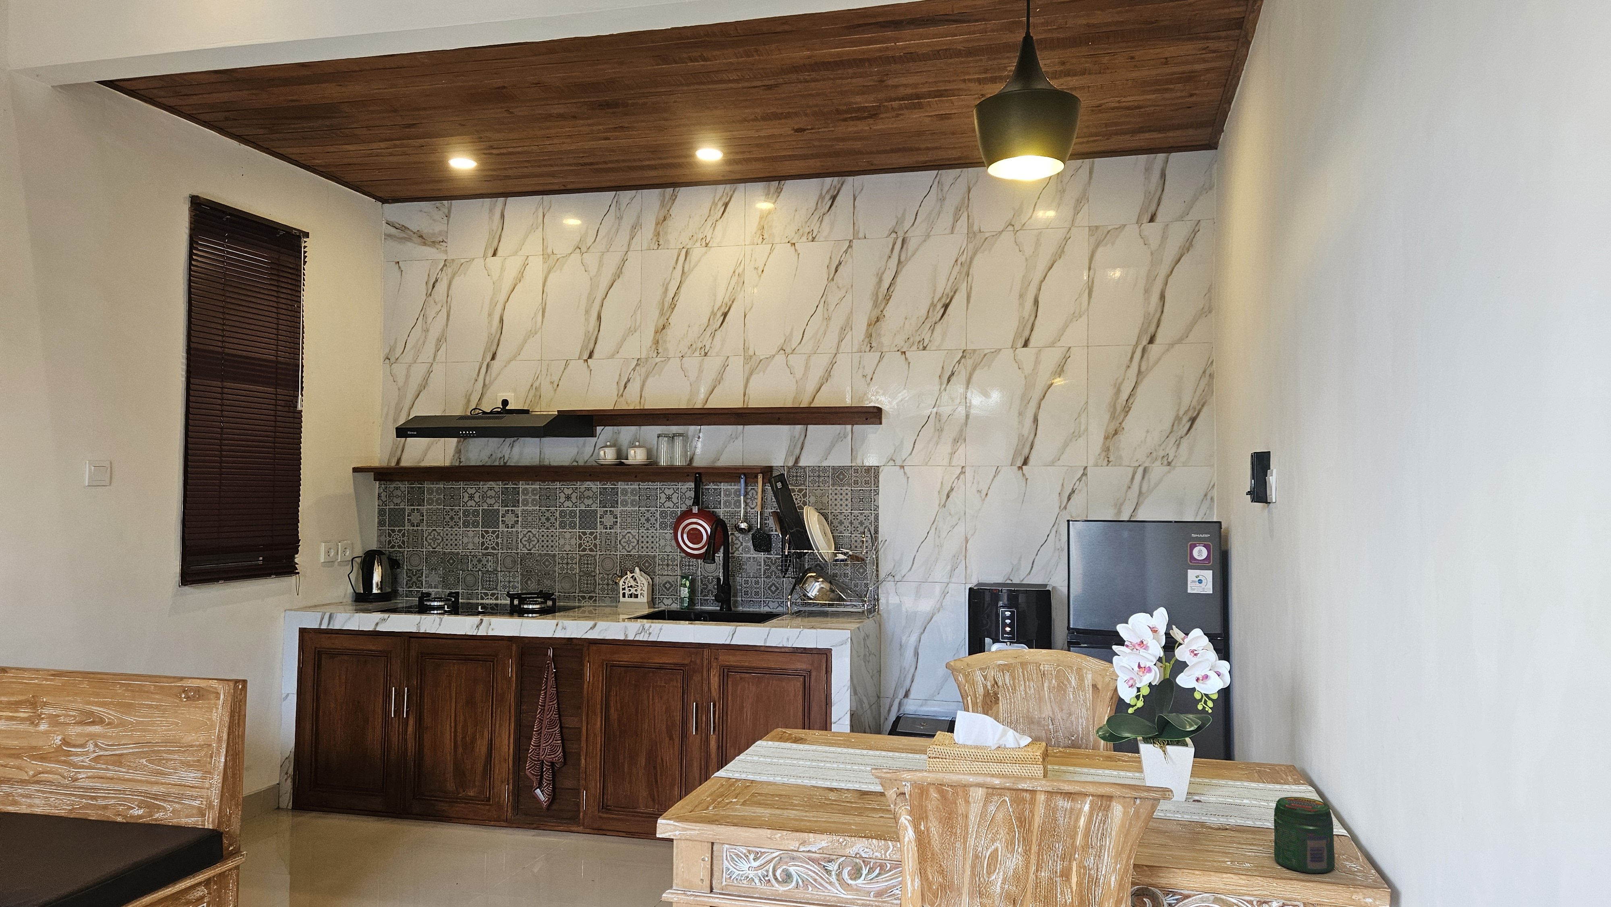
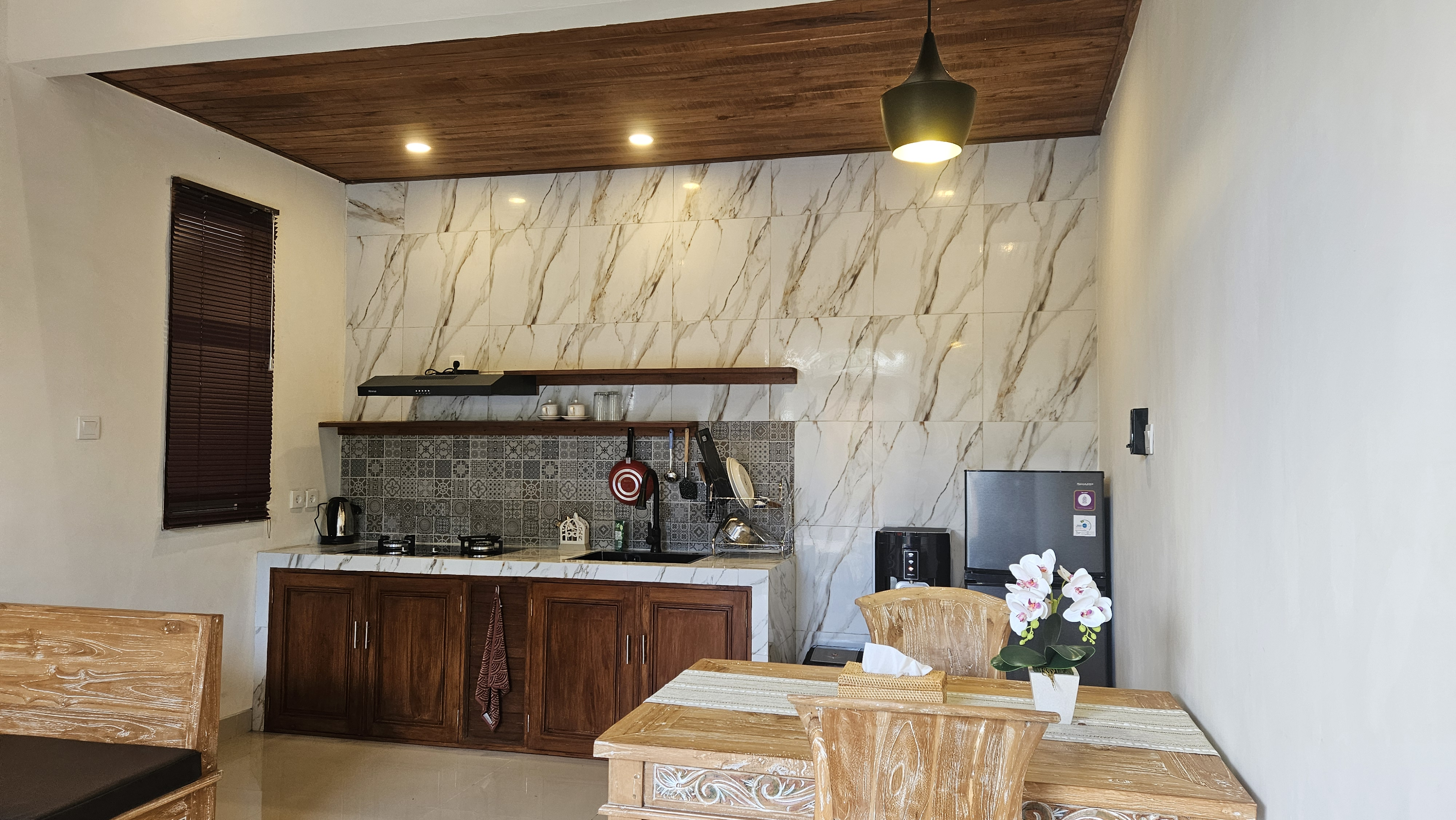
- jar (1303, 833)
